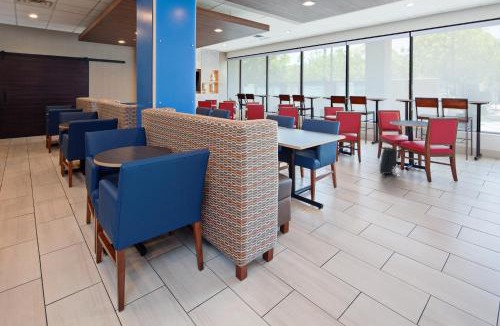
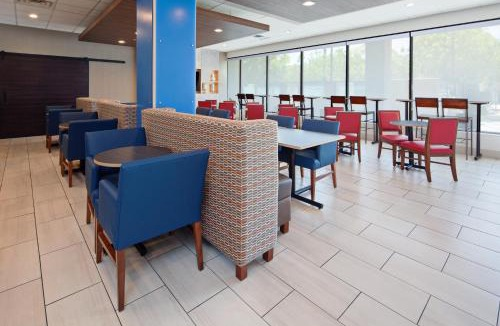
- backpack (389, 160)
